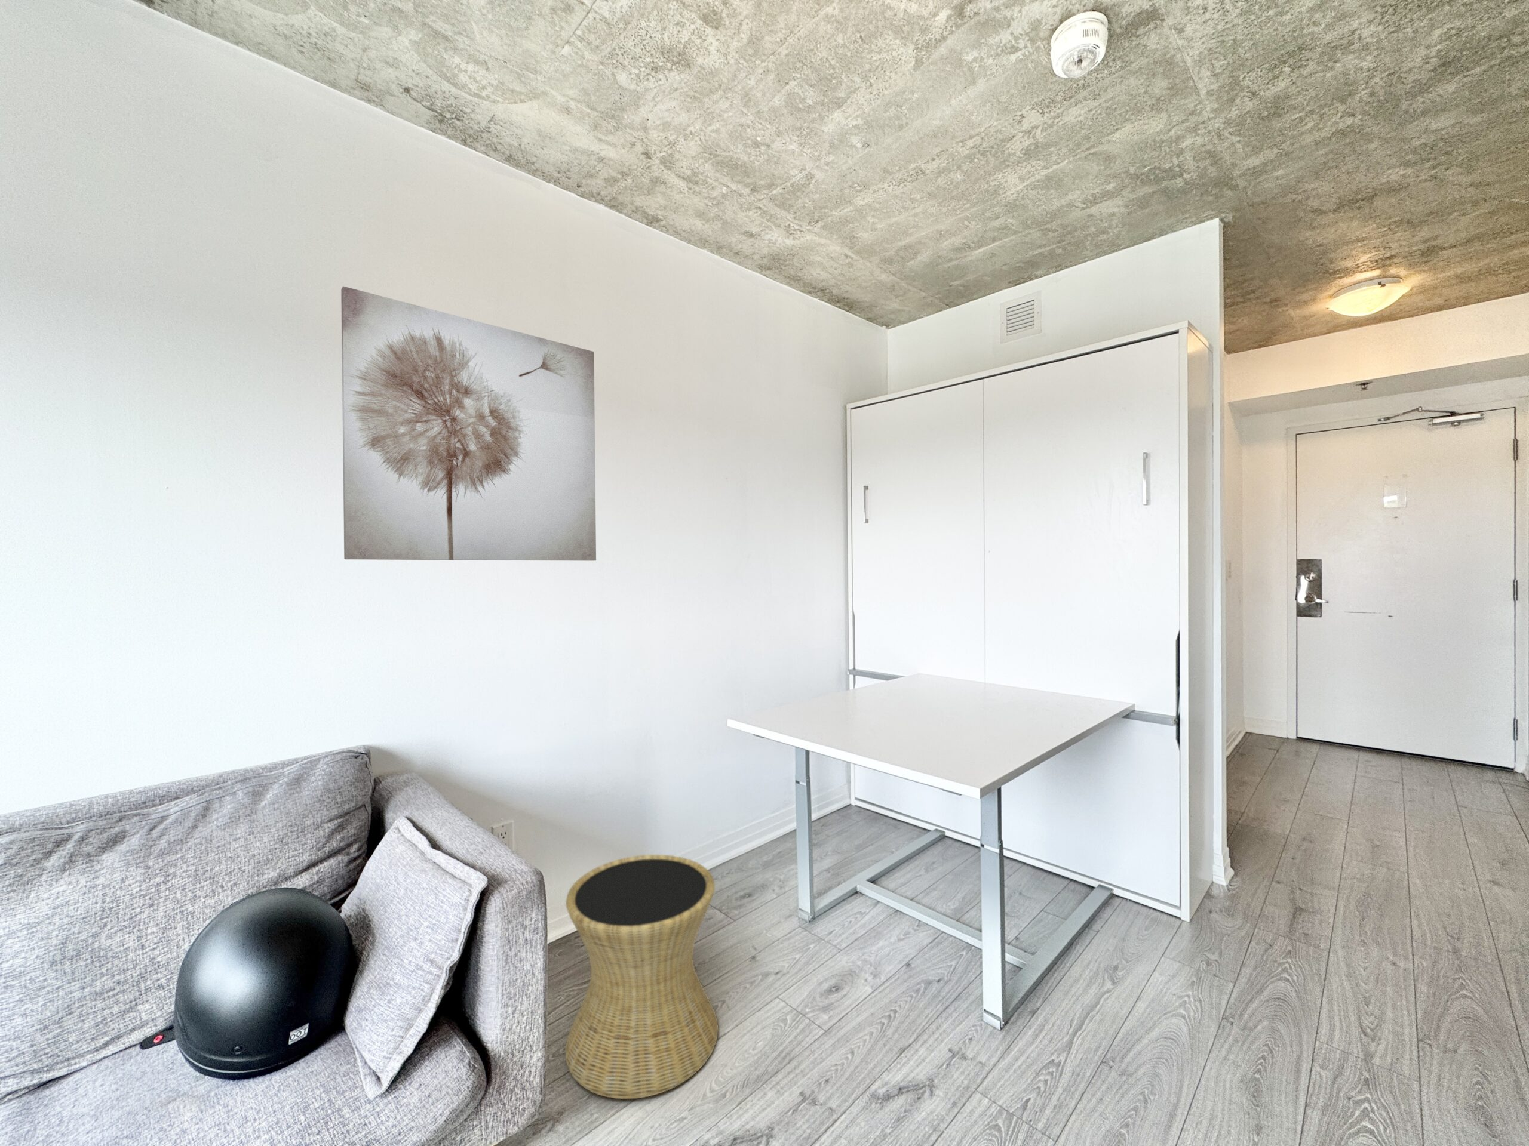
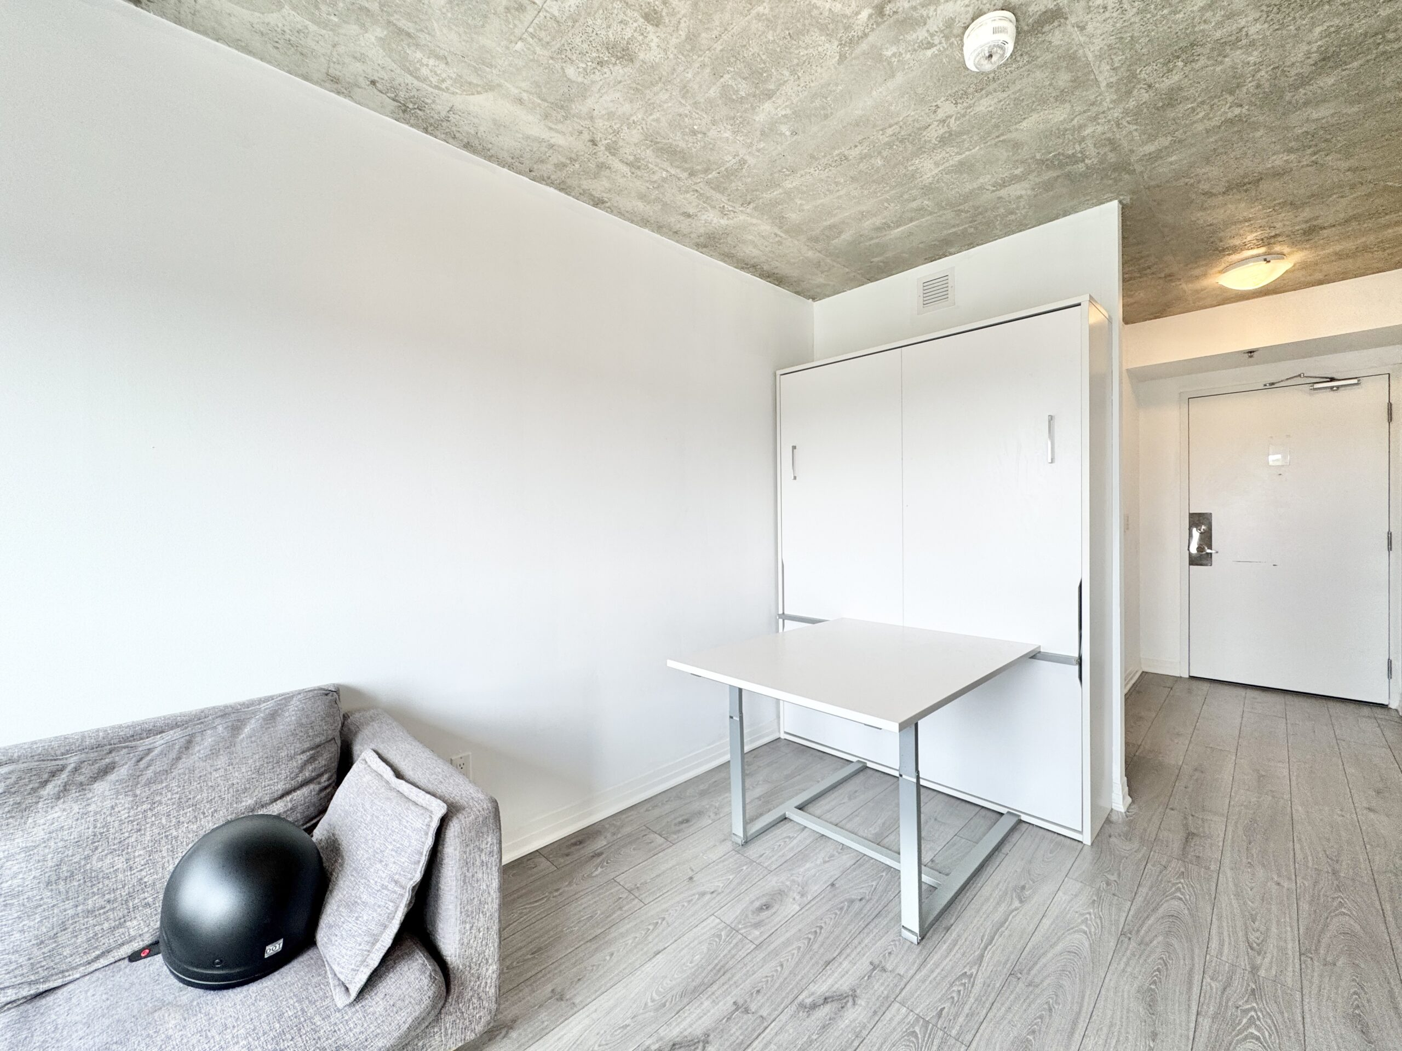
- wall art (485, 442)
- side table (643, 962)
